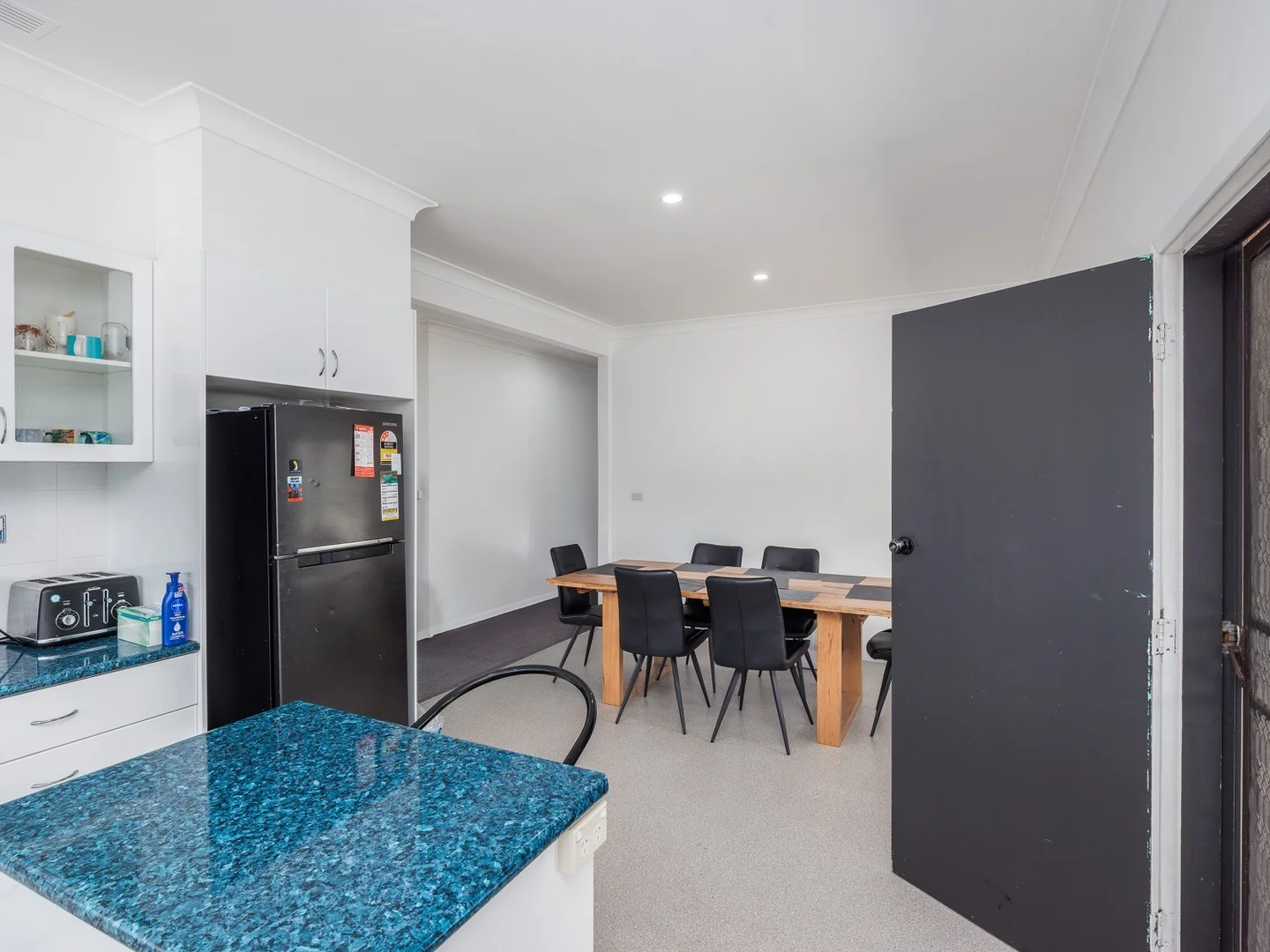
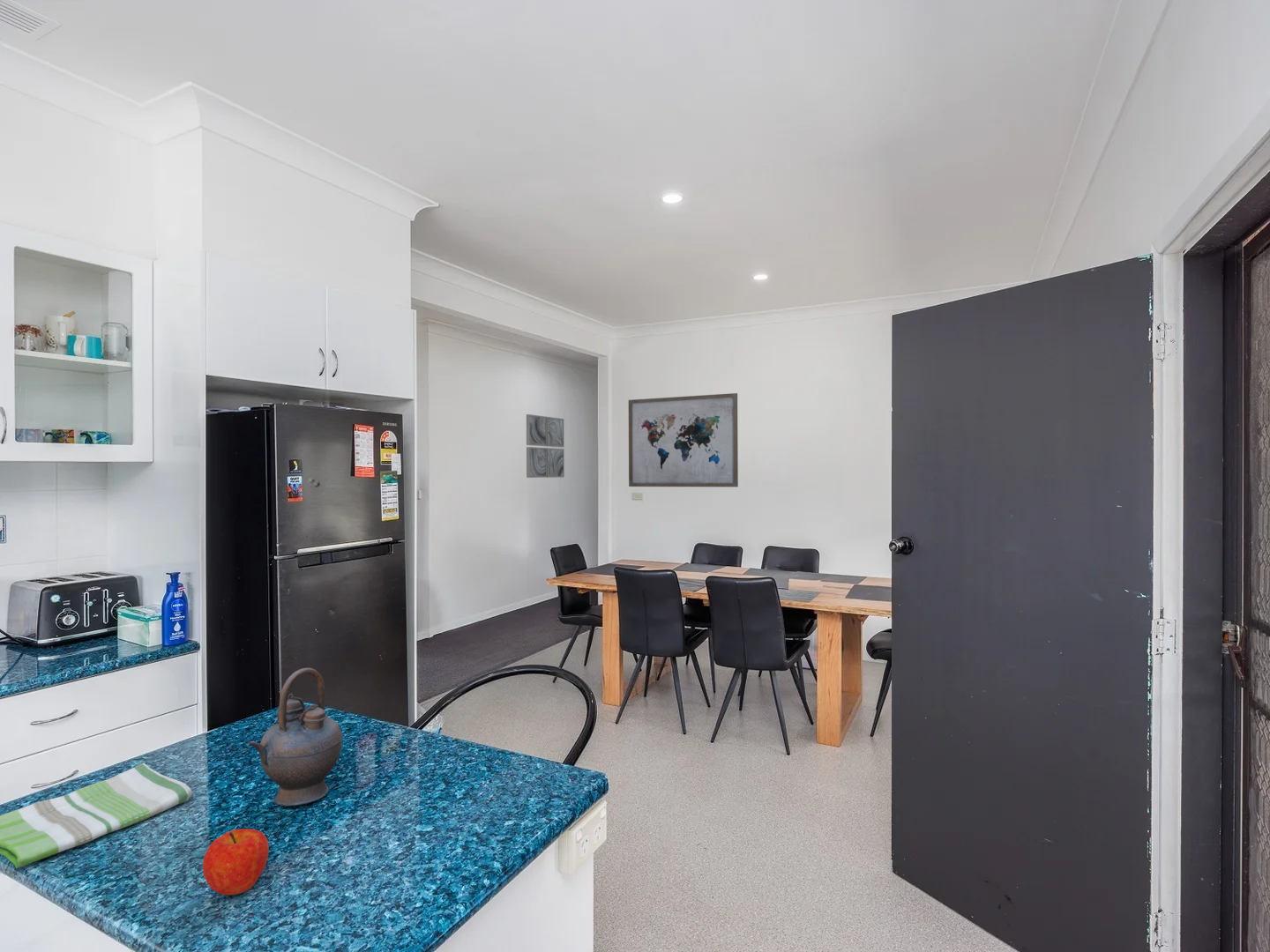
+ dish towel (89, 808)
+ wall art (546, 448)
+ wall art (681, 442)
+ fruit (236, 859)
+ teapot (294, 735)
